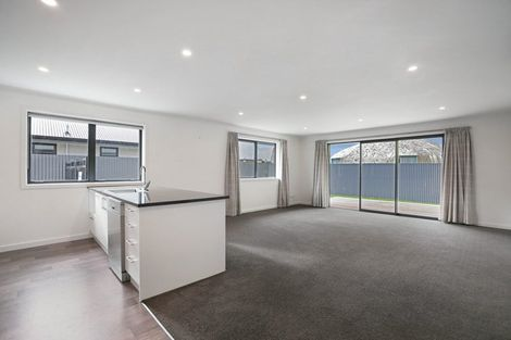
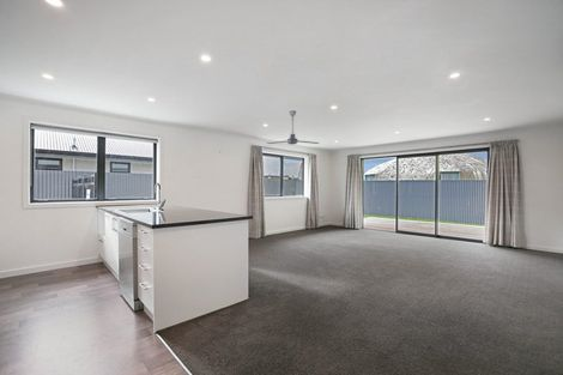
+ ceiling fan (292, 125)
